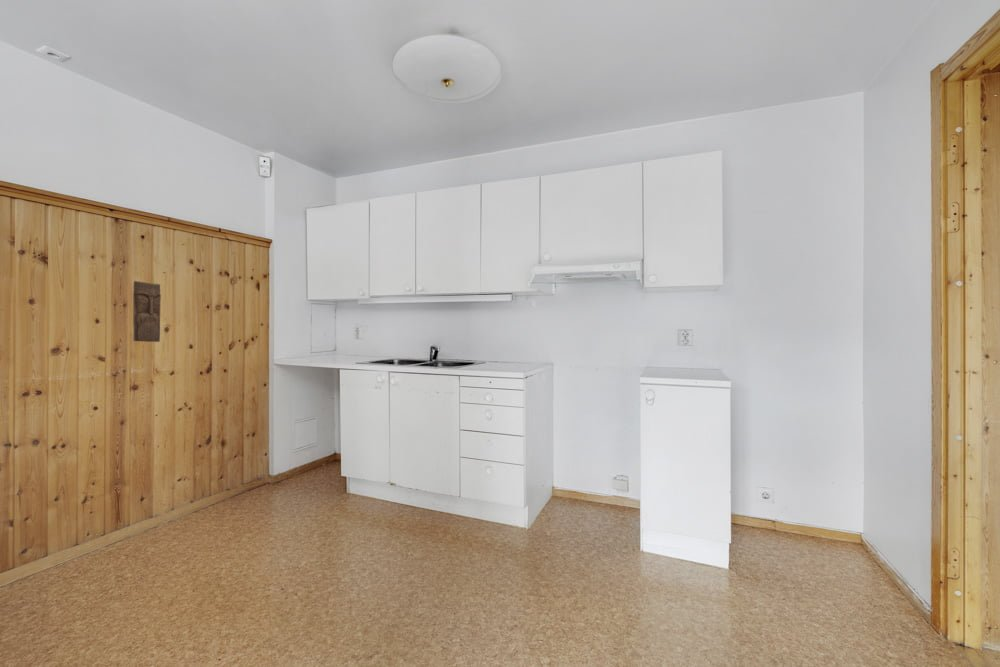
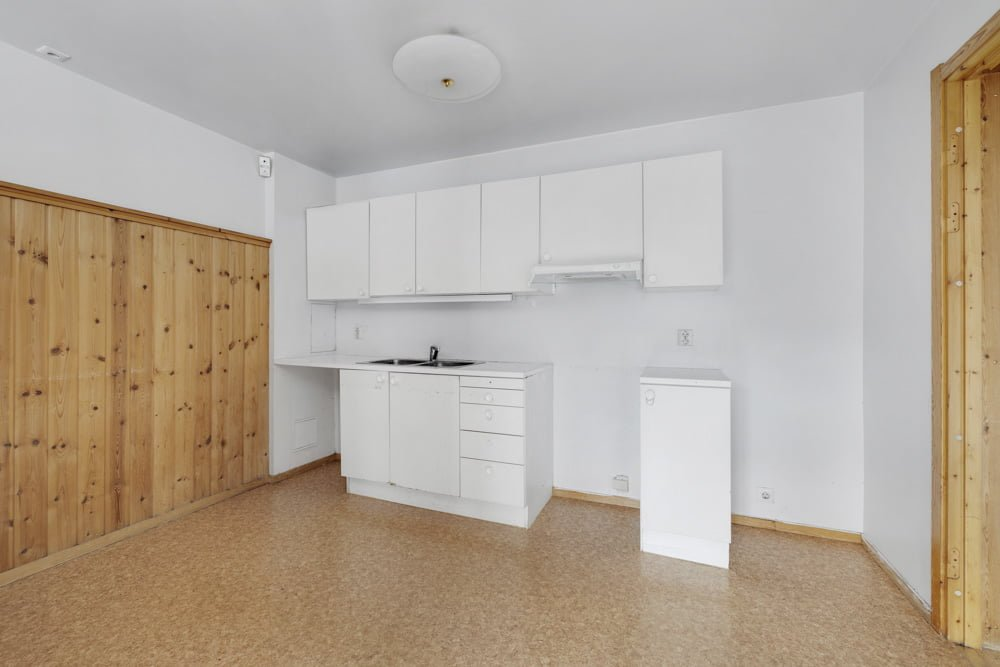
- mask (149, 312)
